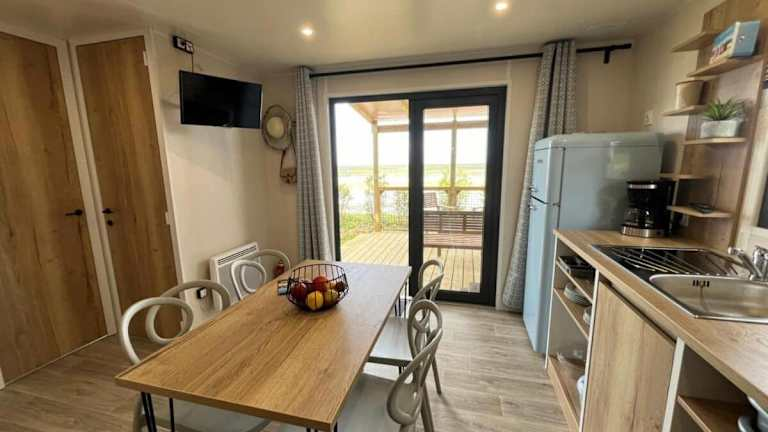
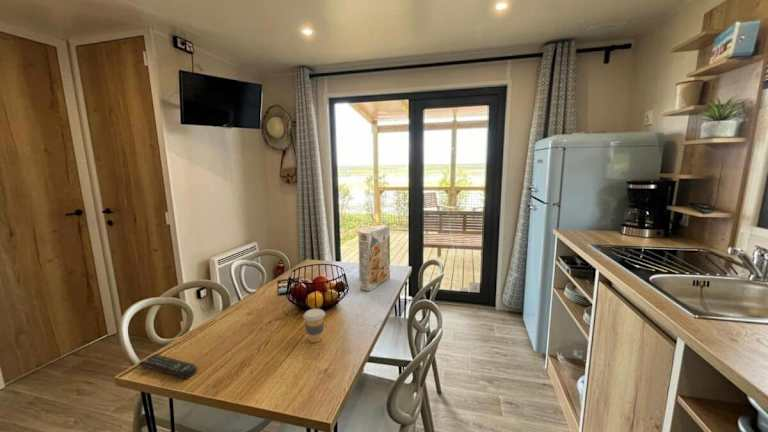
+ cereal box (375, 256)
+ remote control (167, 366)
+ coffee cup (314, 325)
